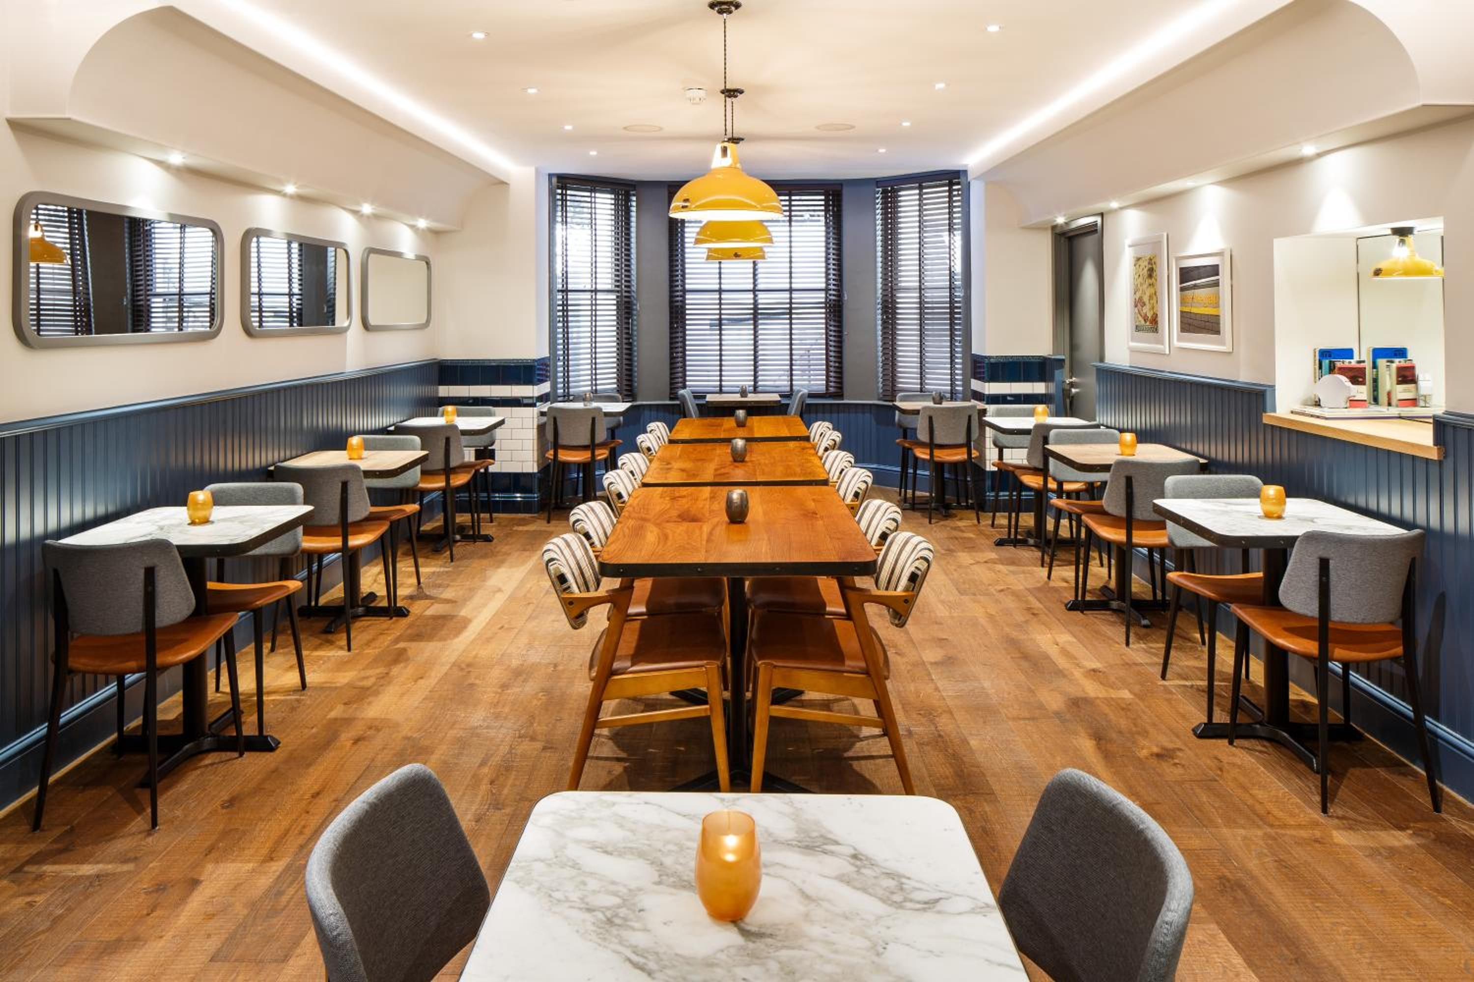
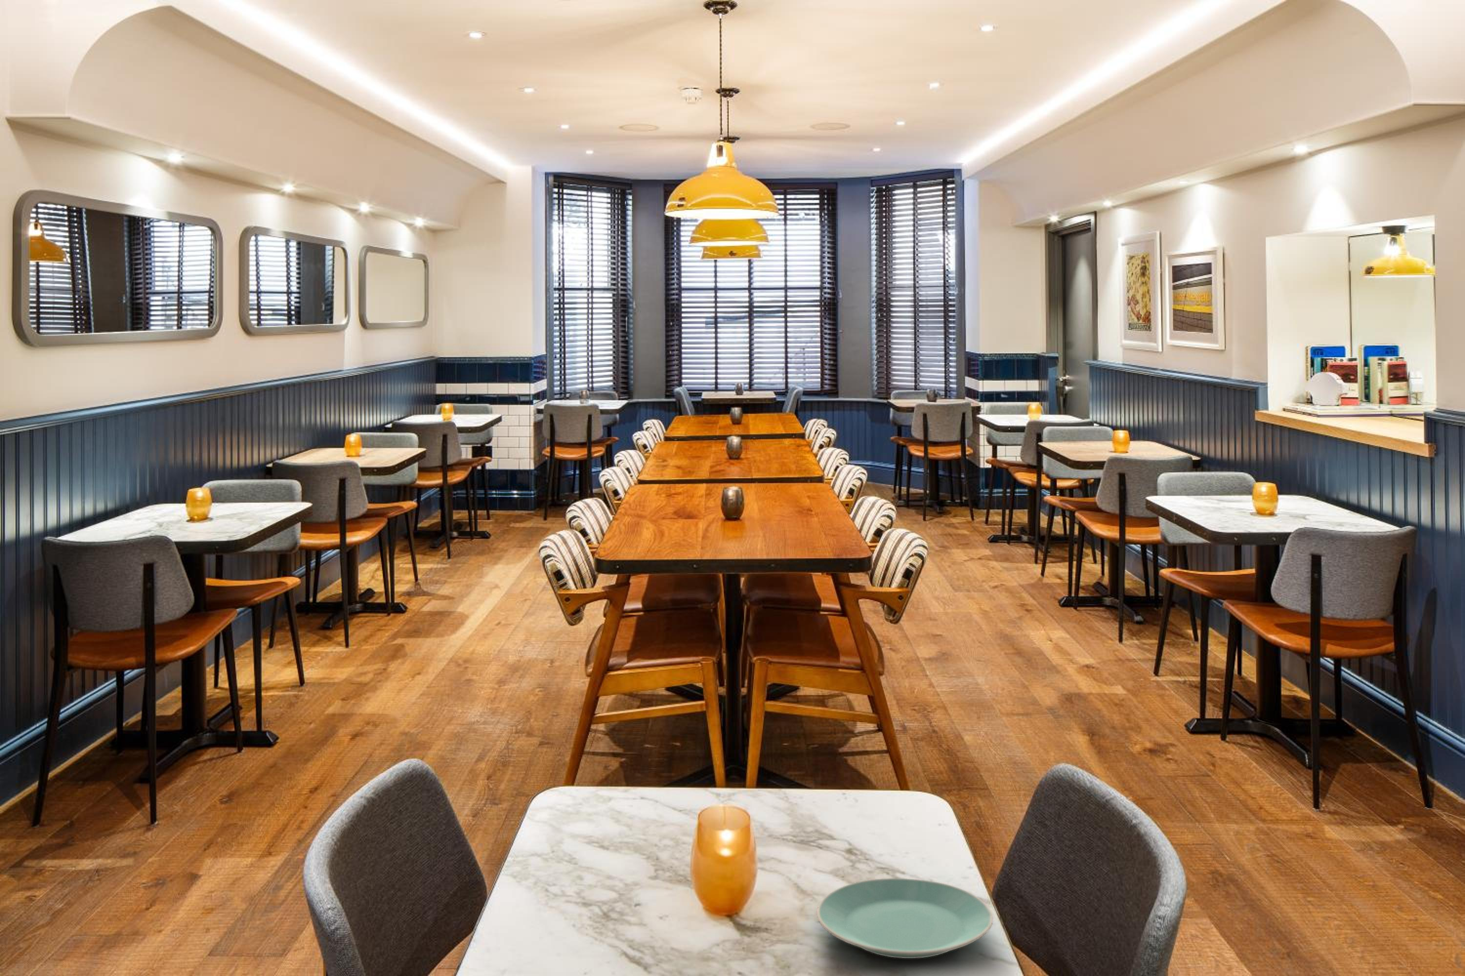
+ plate (904, 922)
